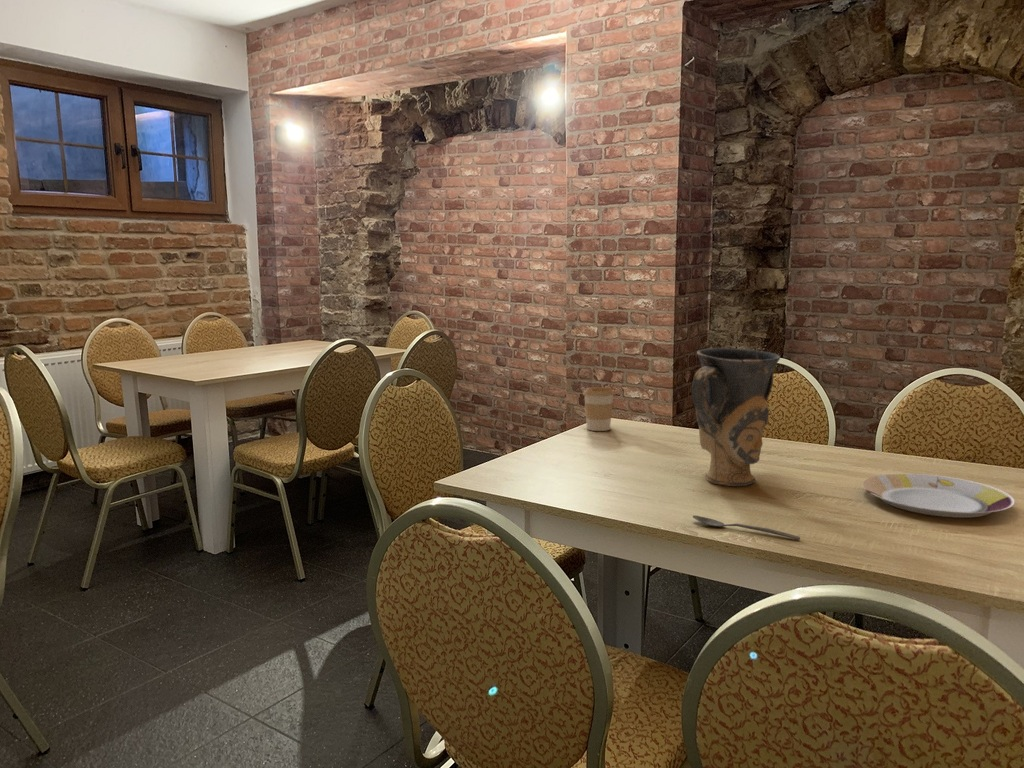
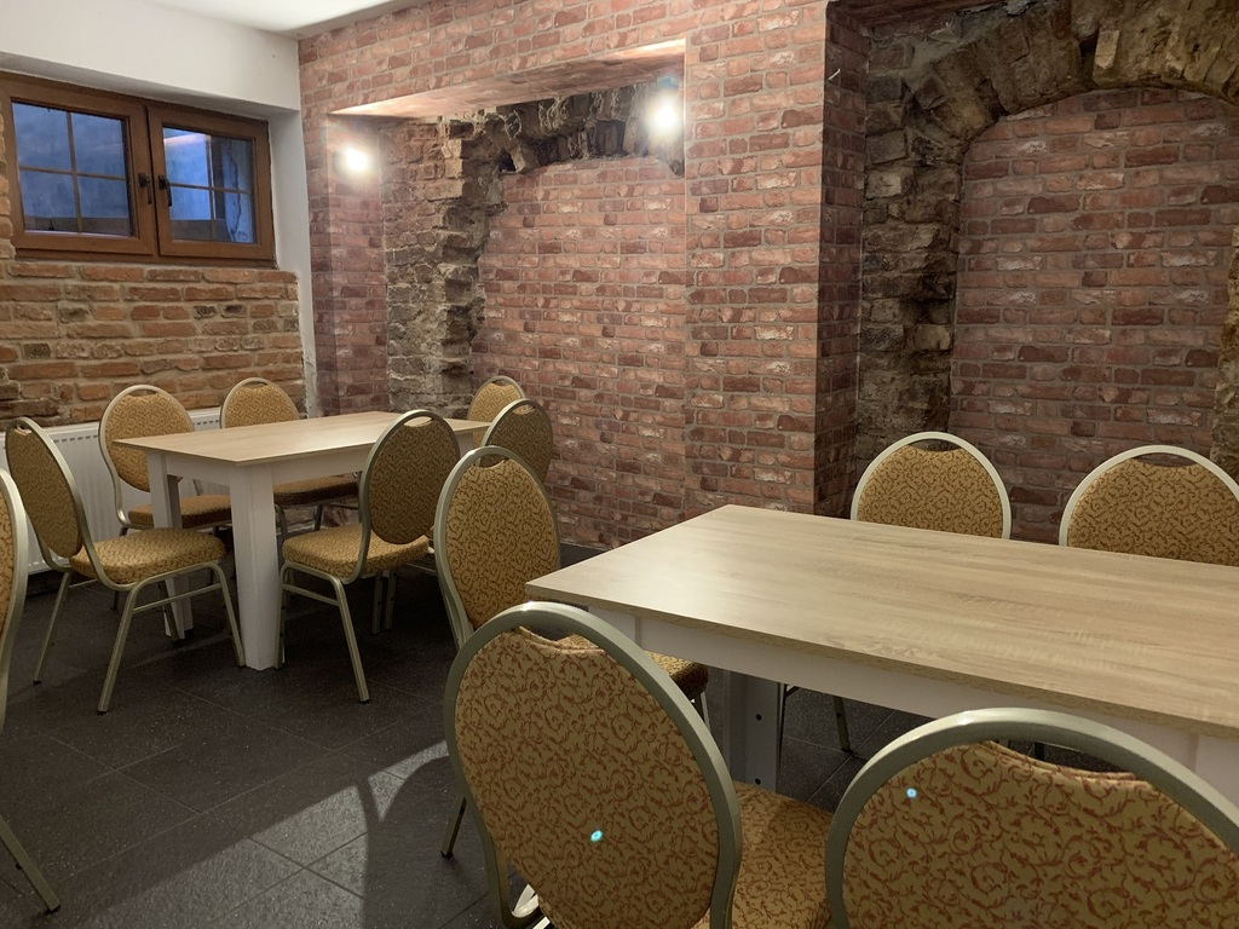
- vase (733, 416)
- plate (934, 496)
- coffee cup (598, 407)
- spoon (744, 527)
